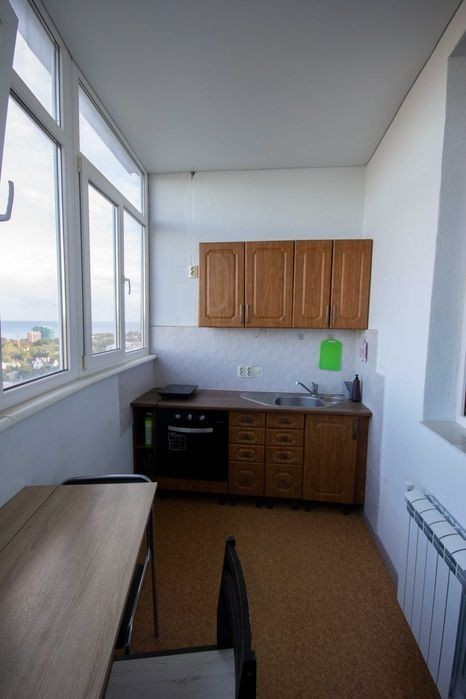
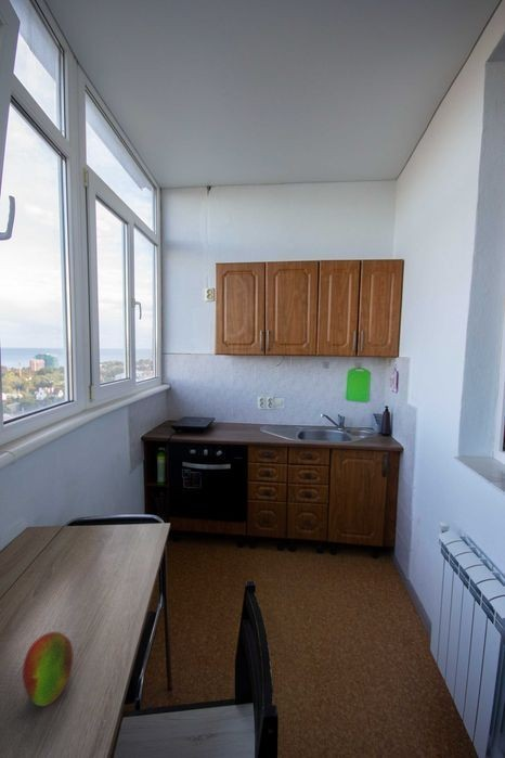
+ fruit (48, 667)
